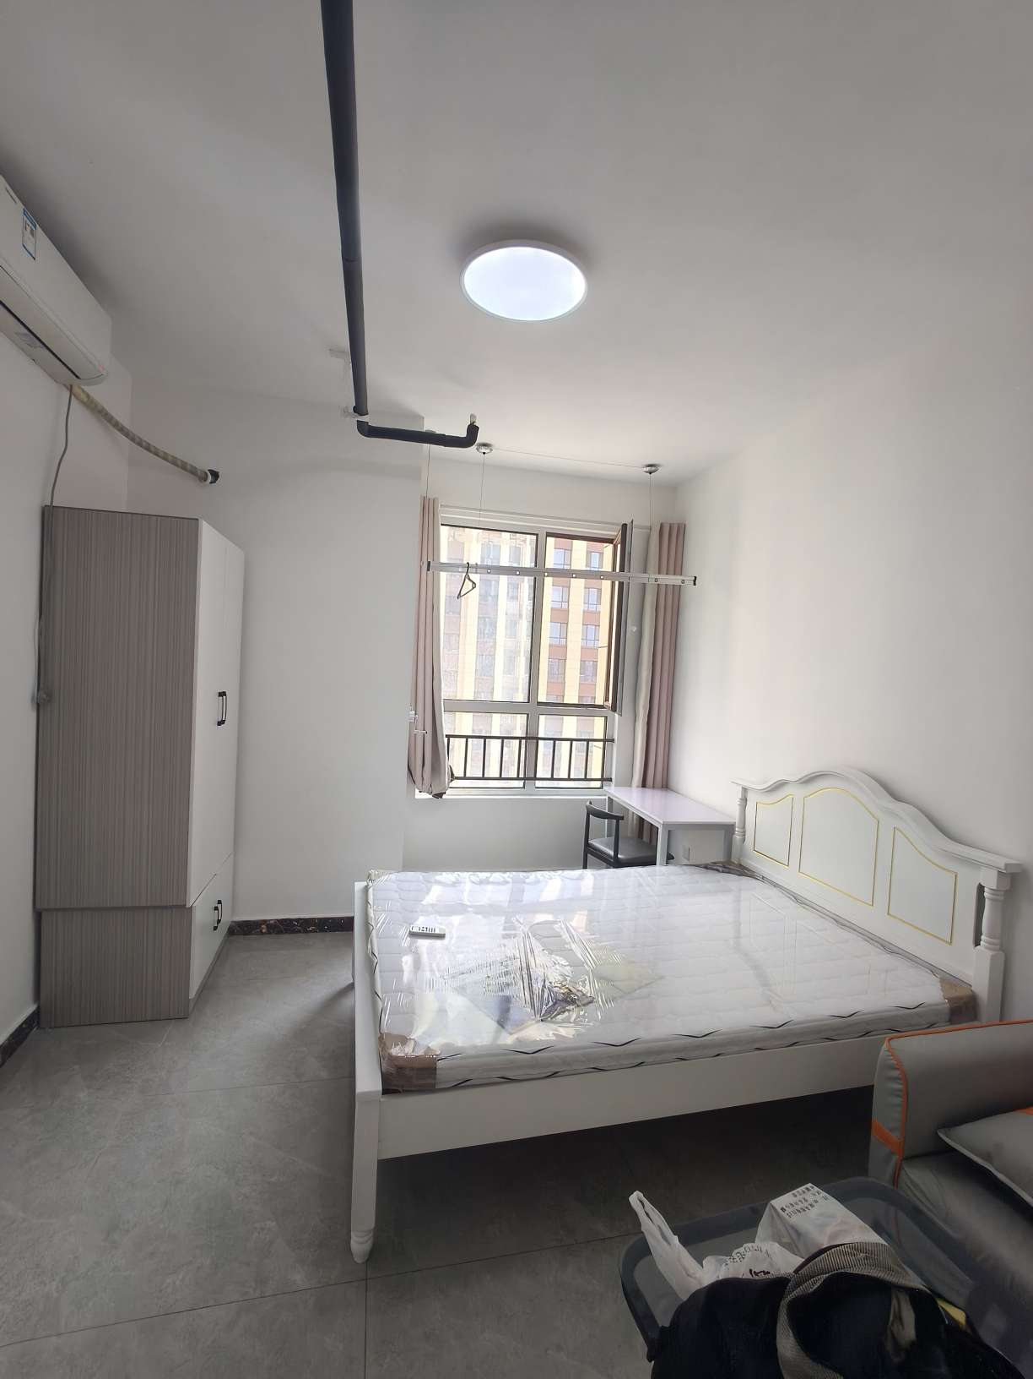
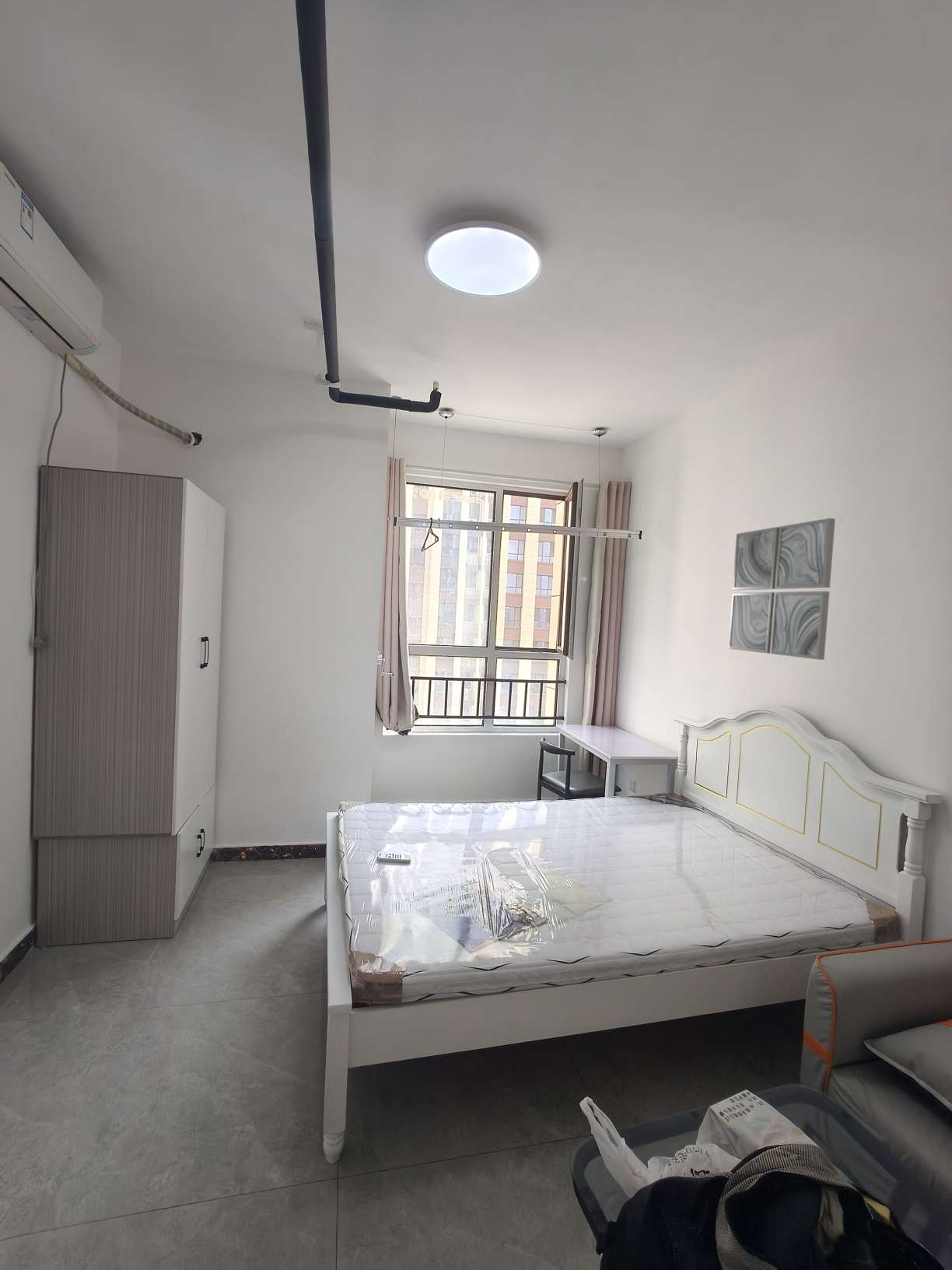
+ wall art (775, 588)
